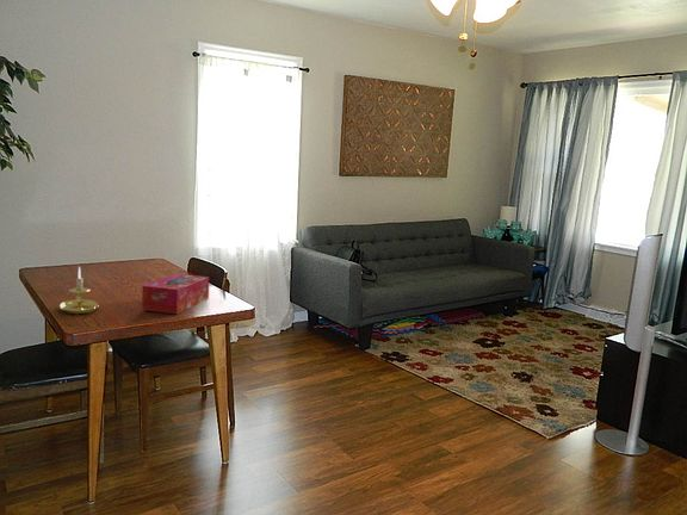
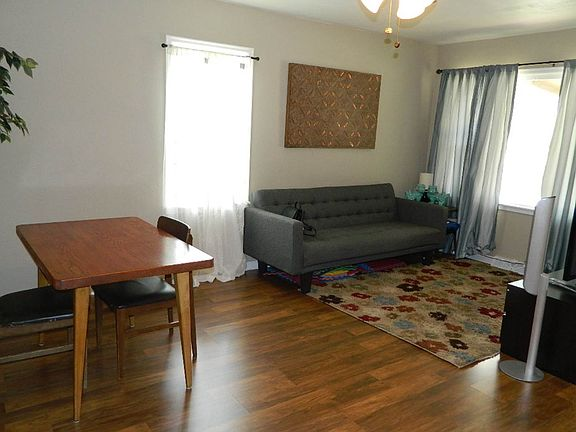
- candle holder (80, 288)
- tissue box (177, 292)
